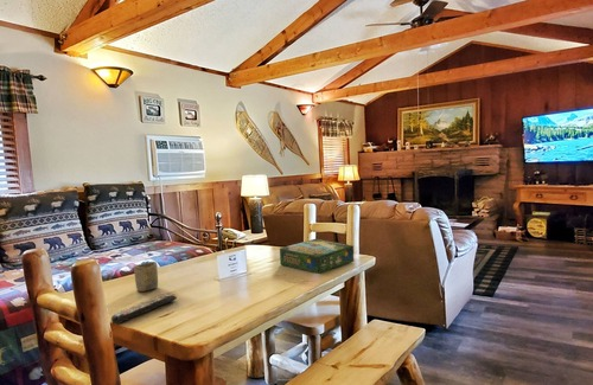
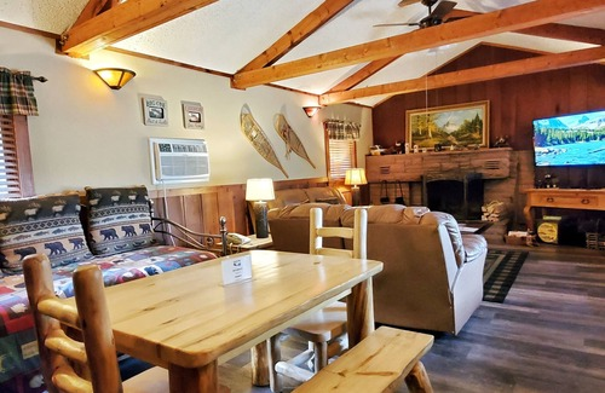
- remote control (146, 307)
- cup (146, 276)
- board game (317, 255)
